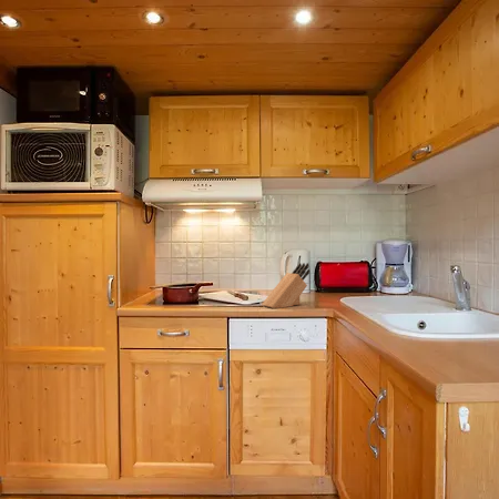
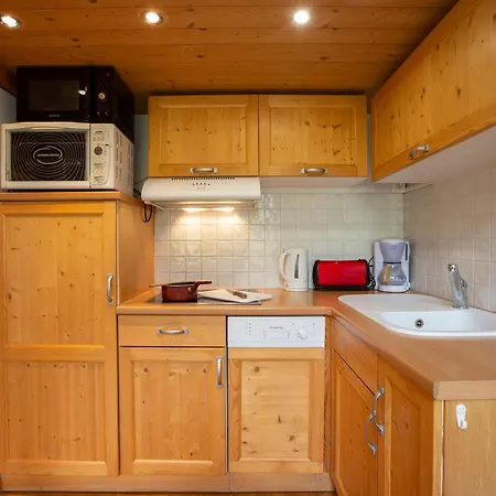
- knife block (287, 284)
